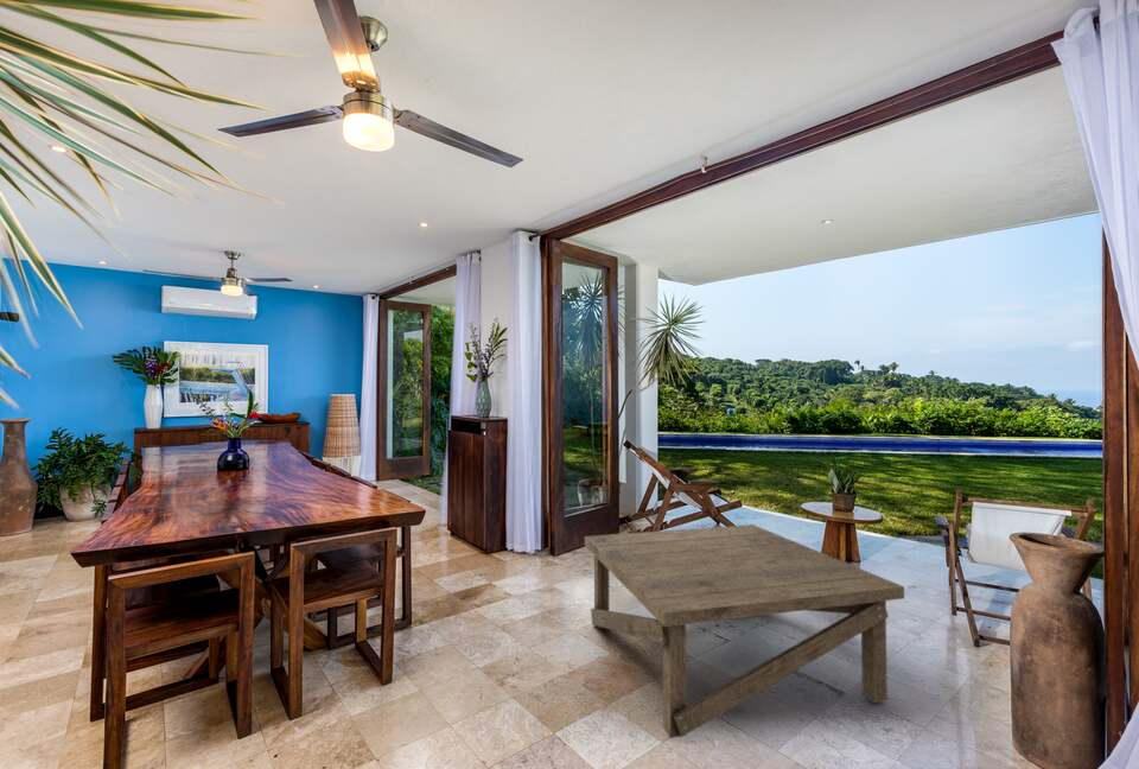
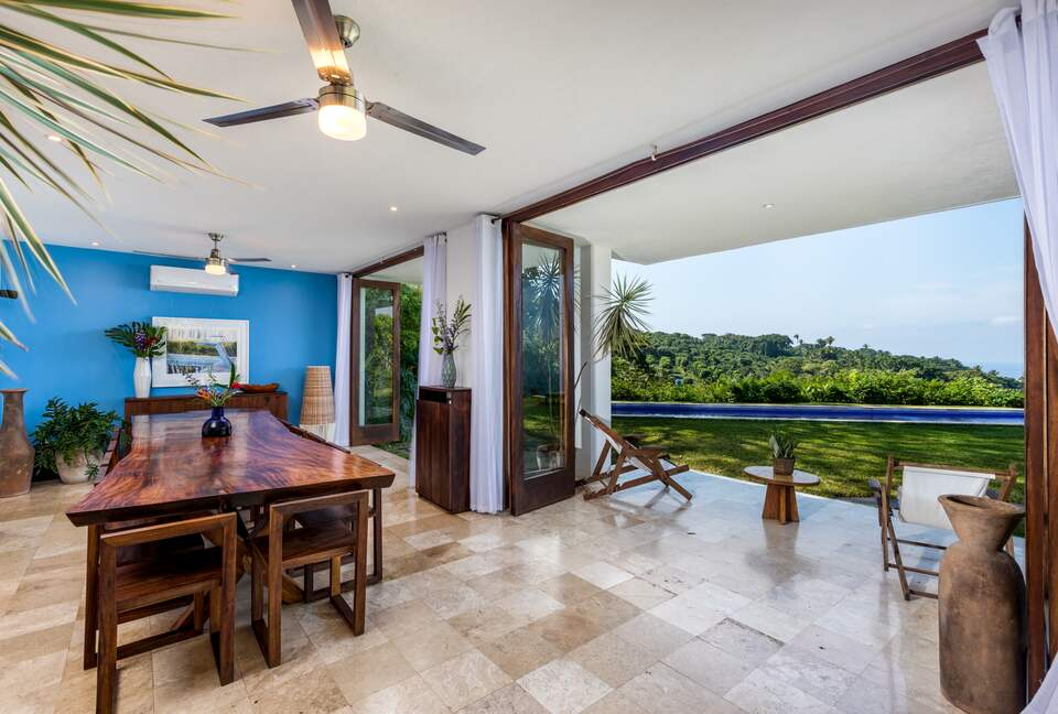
- coffee table (720, 608)
